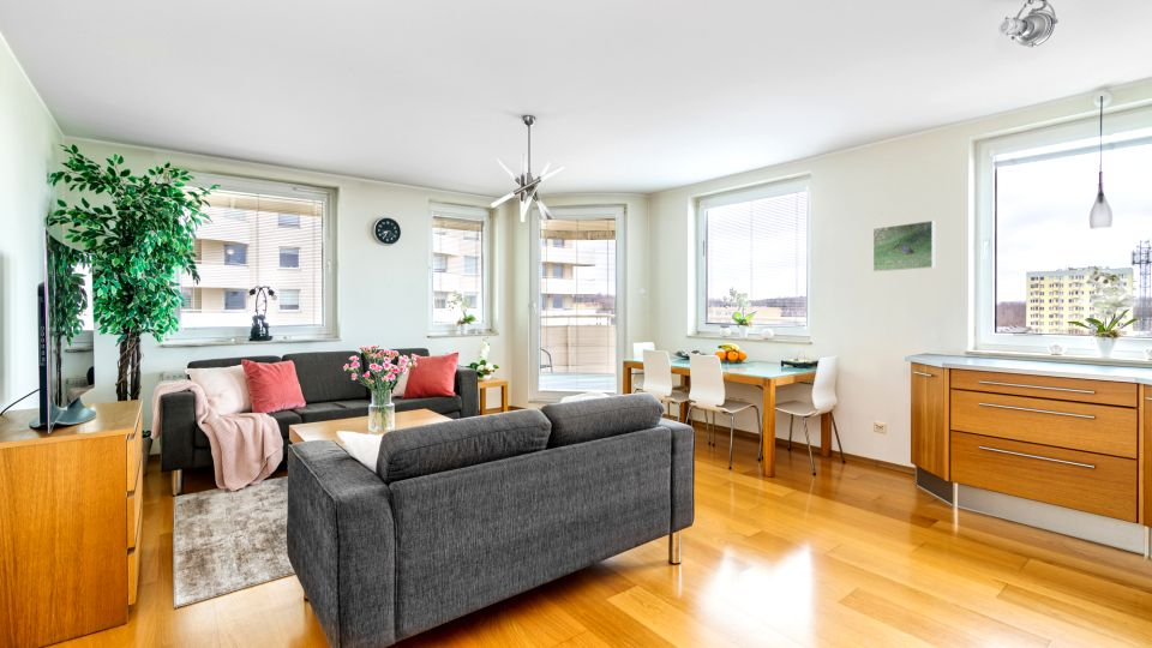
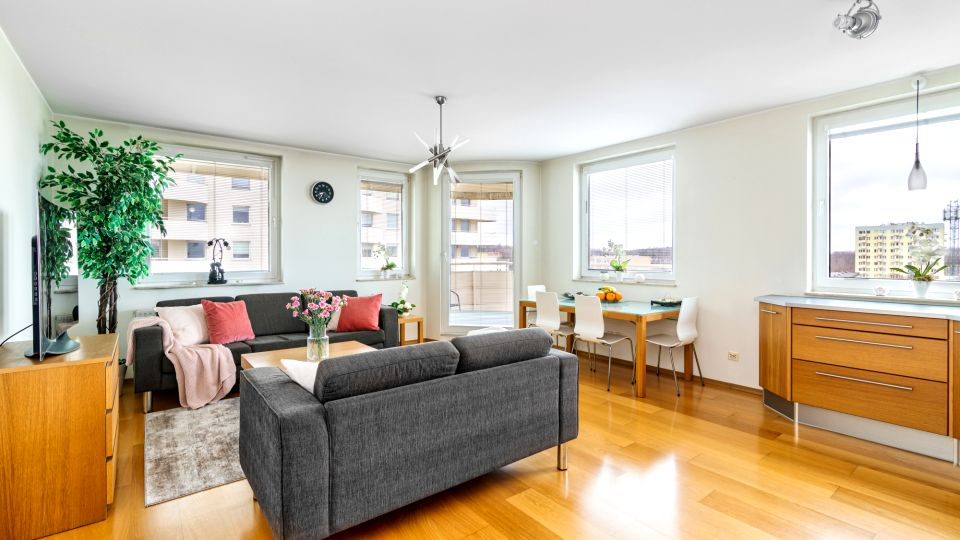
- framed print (902, 247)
